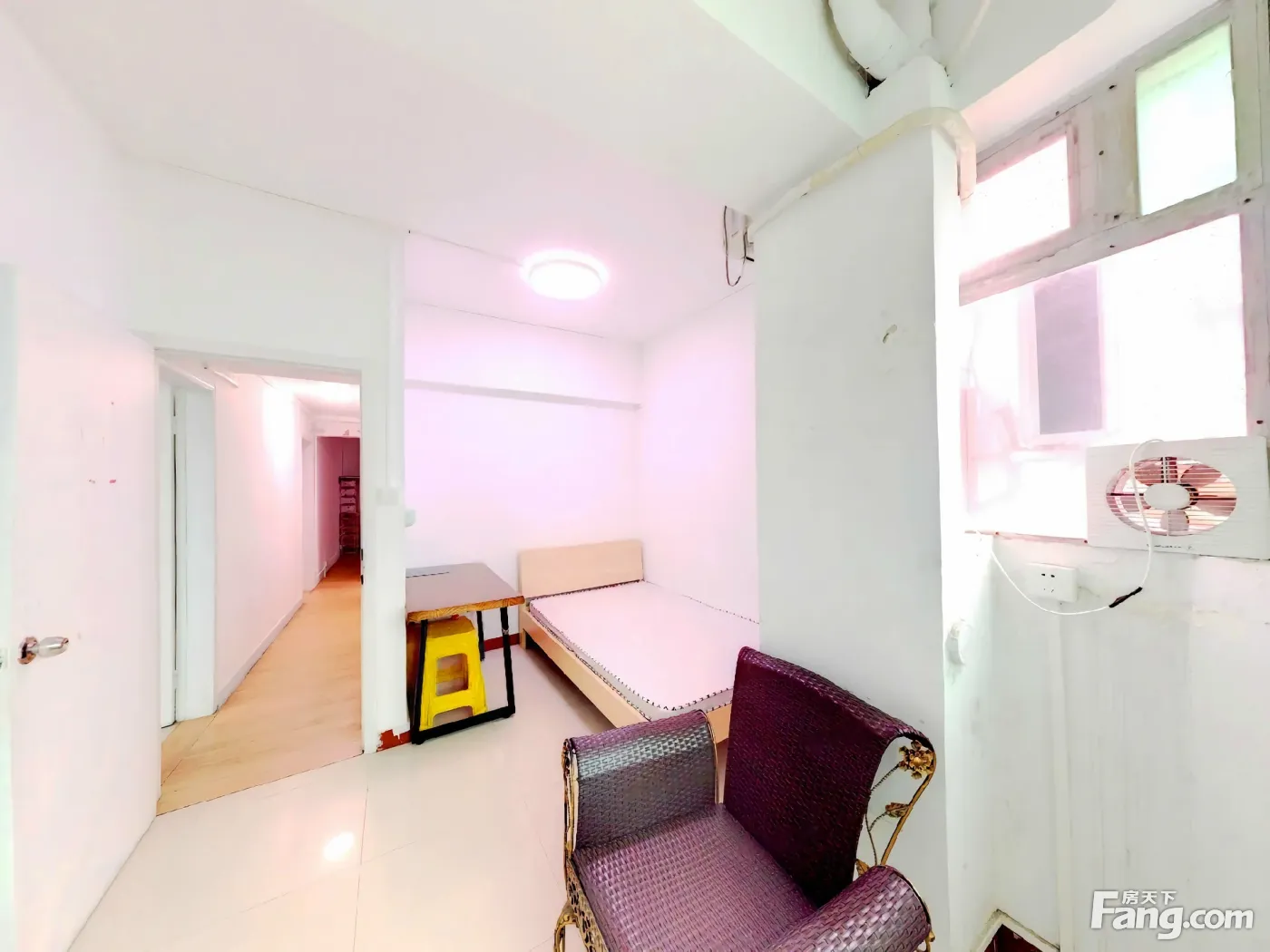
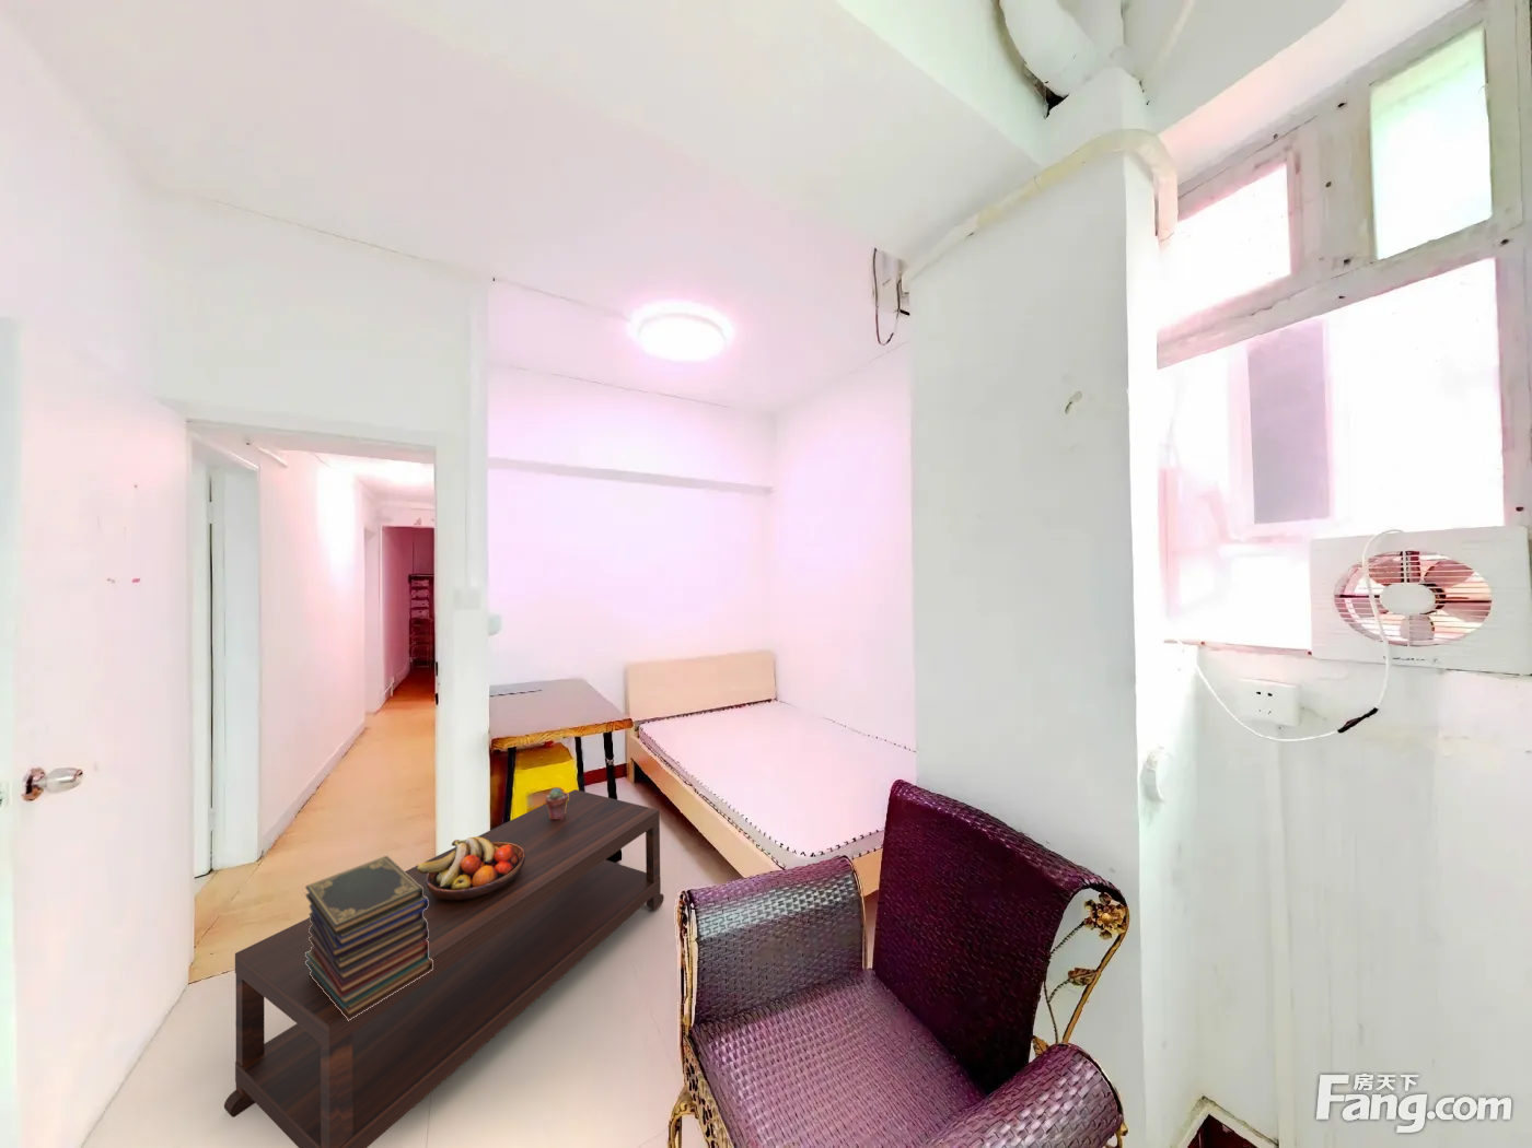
+ book stack (366, 929)
+ potted succulent (557, 802)
+ fruit bowl (476, 861)
+ coffee table (497, 924)
